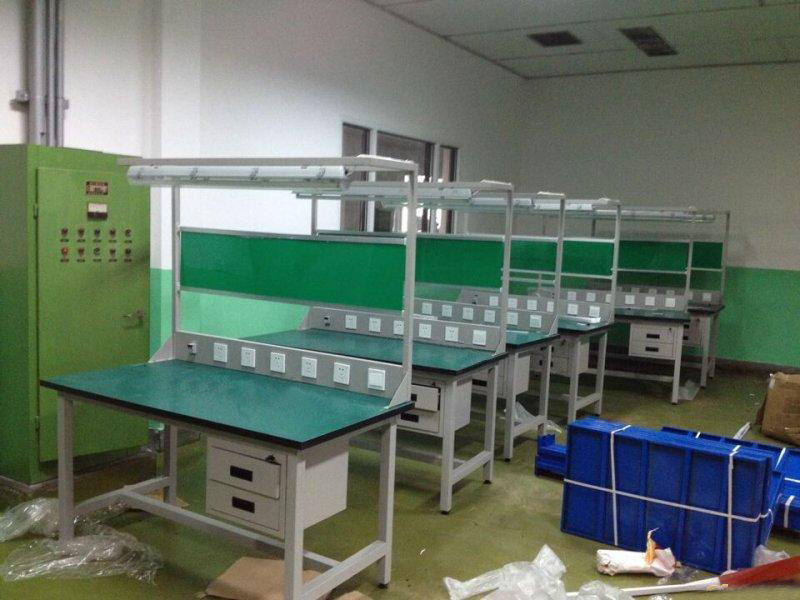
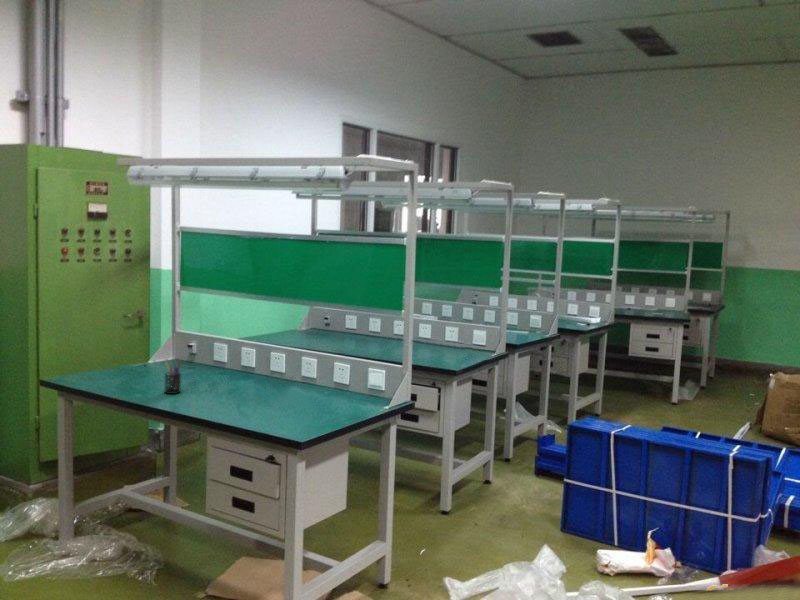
+ pen holder (174, 376)
